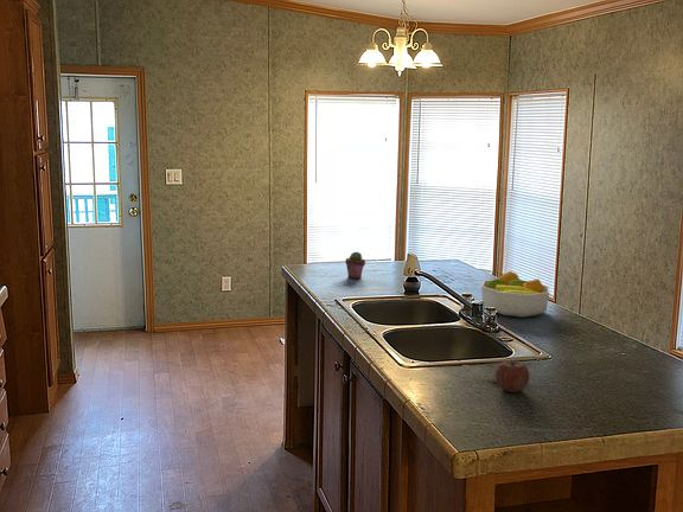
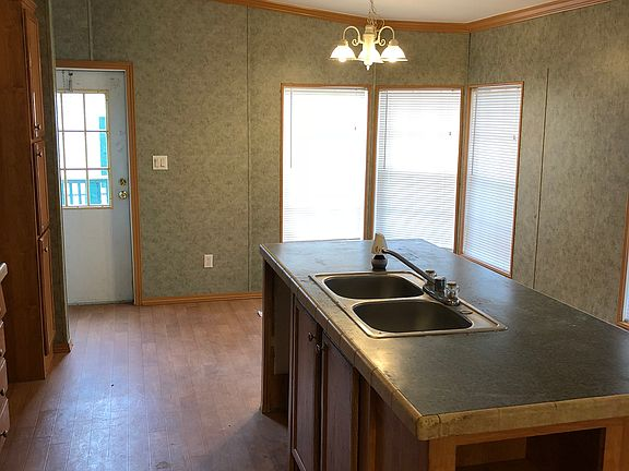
- fruit bowl (515, 293)
- potted succulent (355, 264)
- apple (512, 375)
